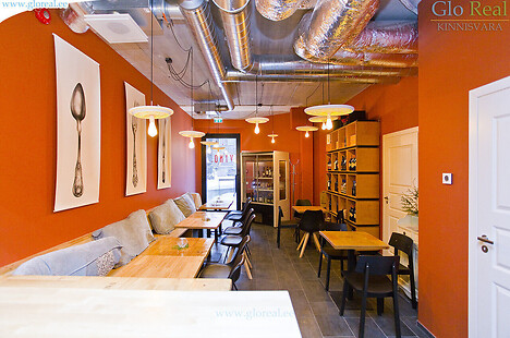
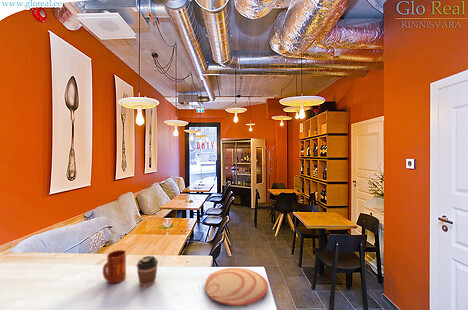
+ mug (113, 268)
+ plate (236, 281)
+ coffee cup (147, 269)
